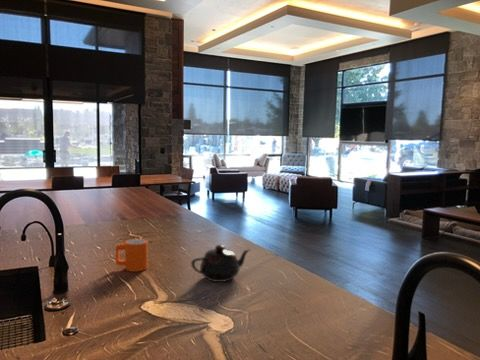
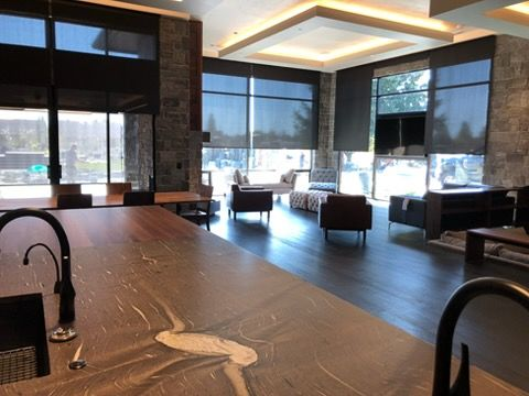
- teapot (221, 261)
- mug (132, 255)
